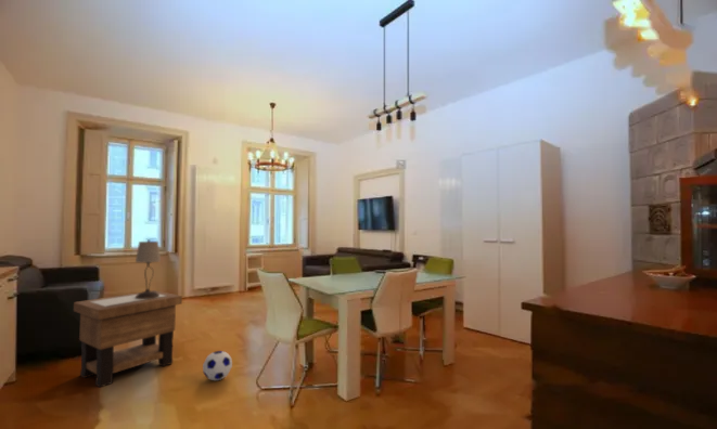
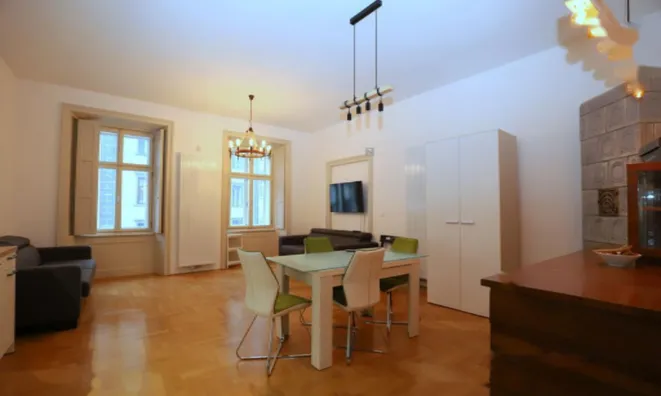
- table lamp (148, 266)
- side table (128, 333)
- soccer ball (217, 365)
